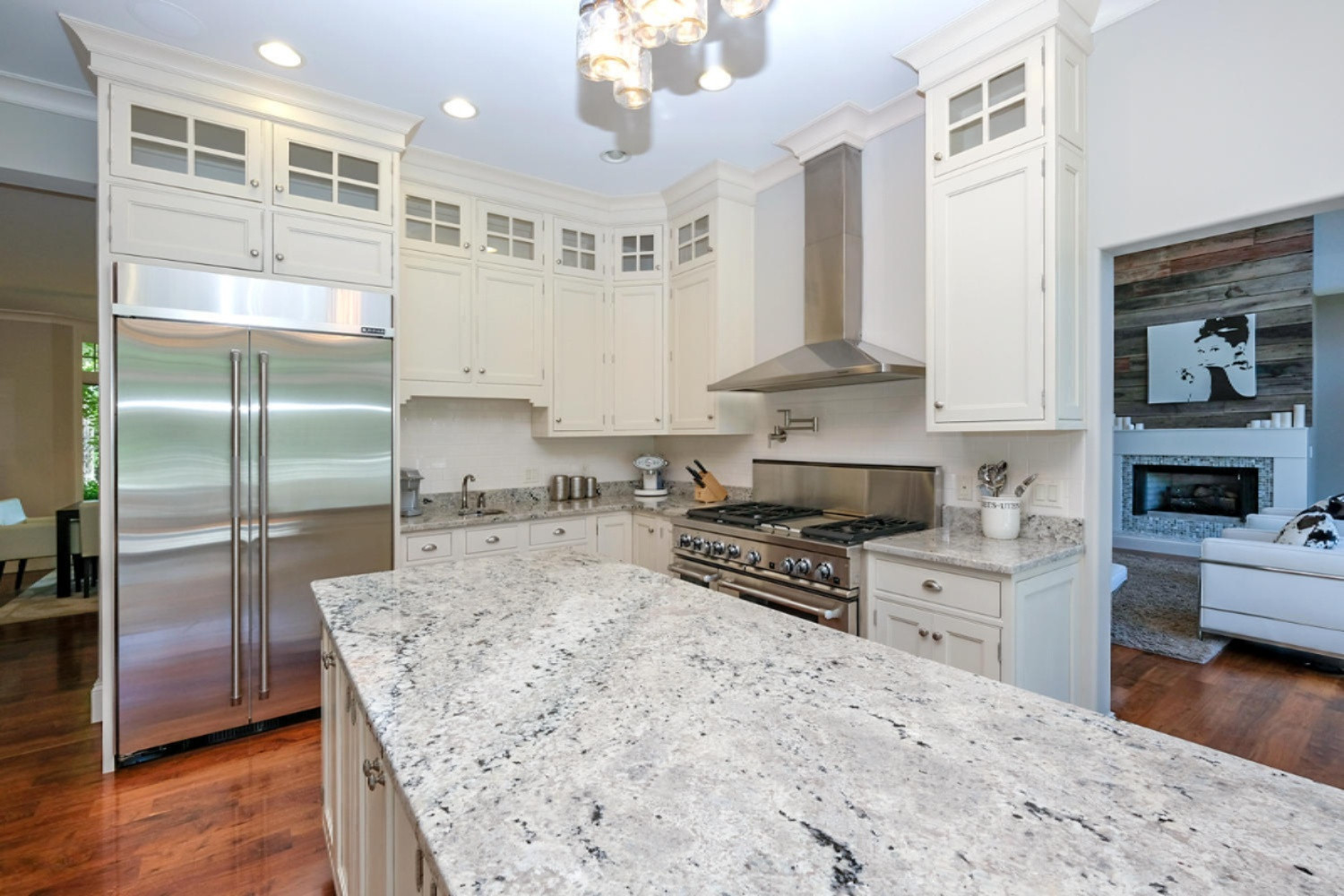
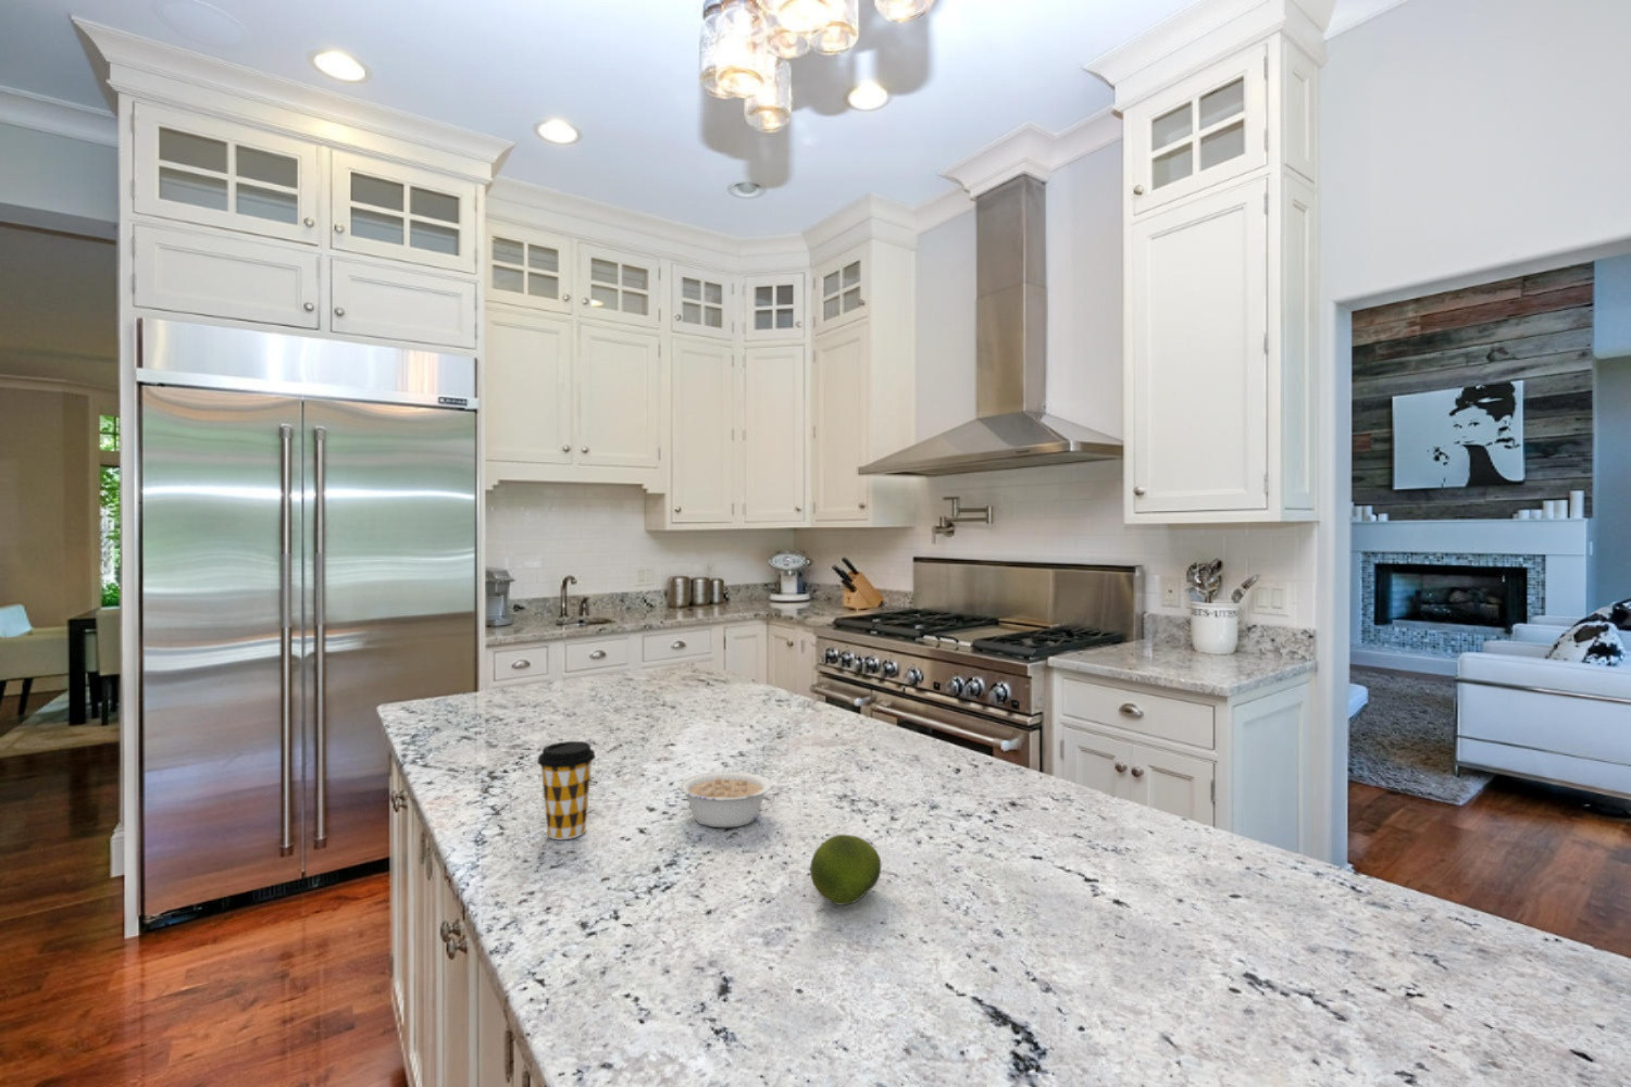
+ fruit (843, 867)
+ legume (728, 797)
+ coffee cup (567, 789)
